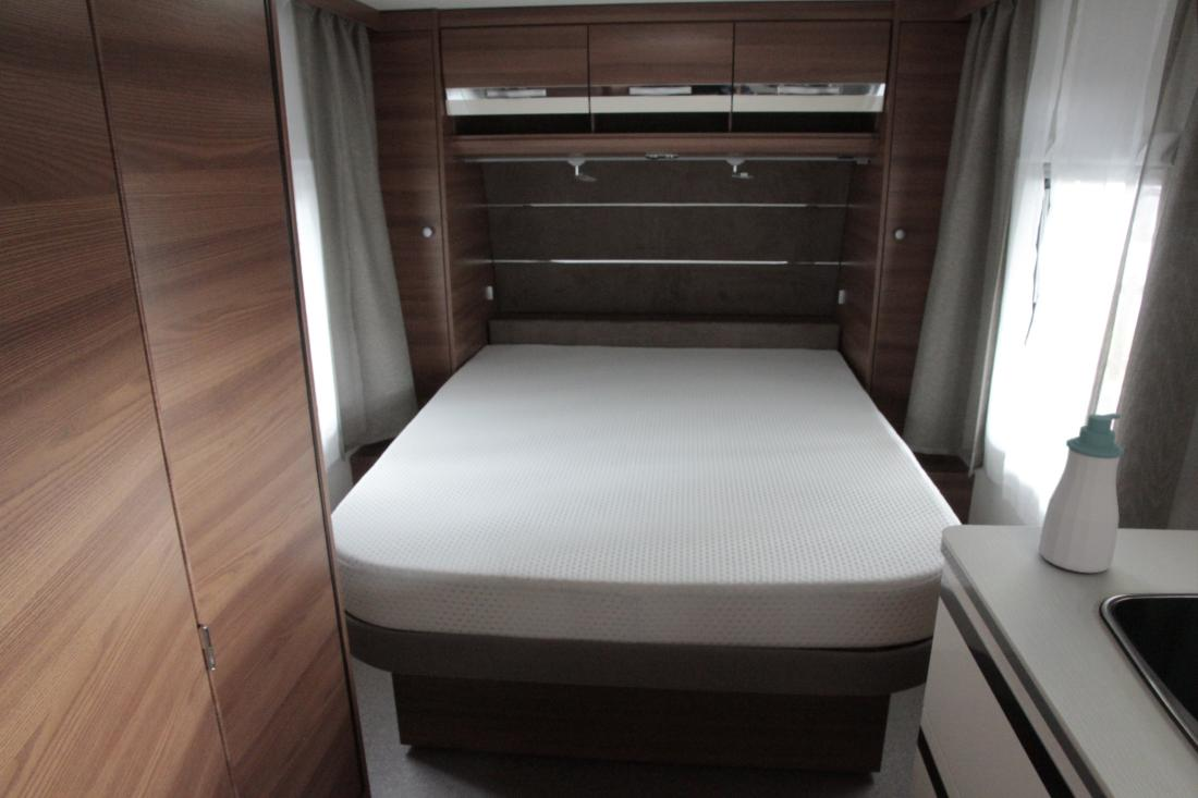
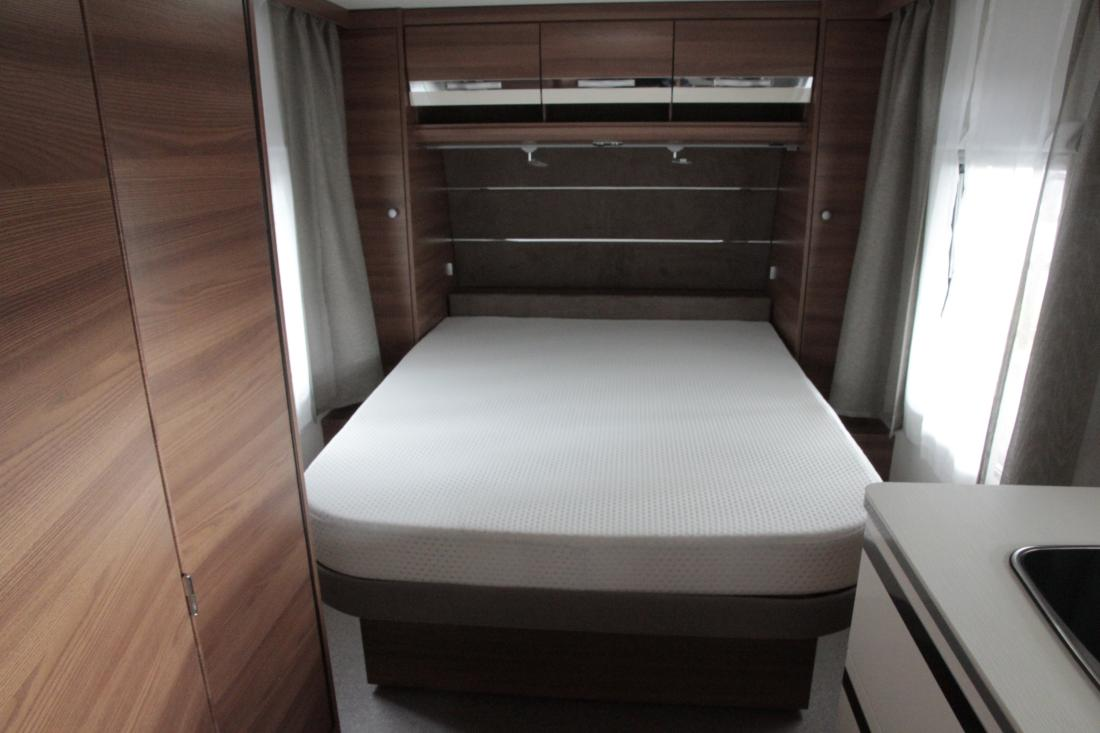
- soap bottle (1086, 490)
